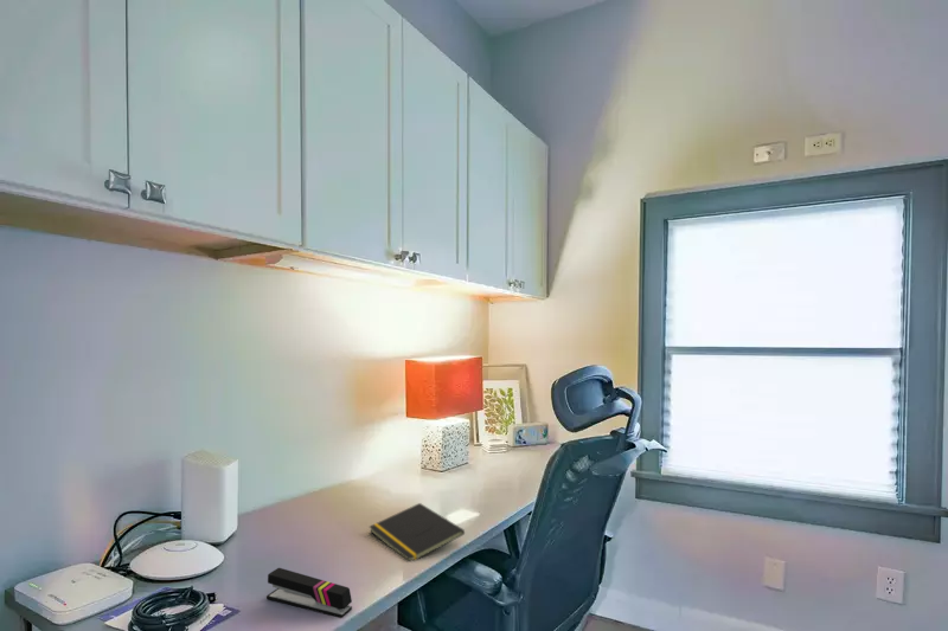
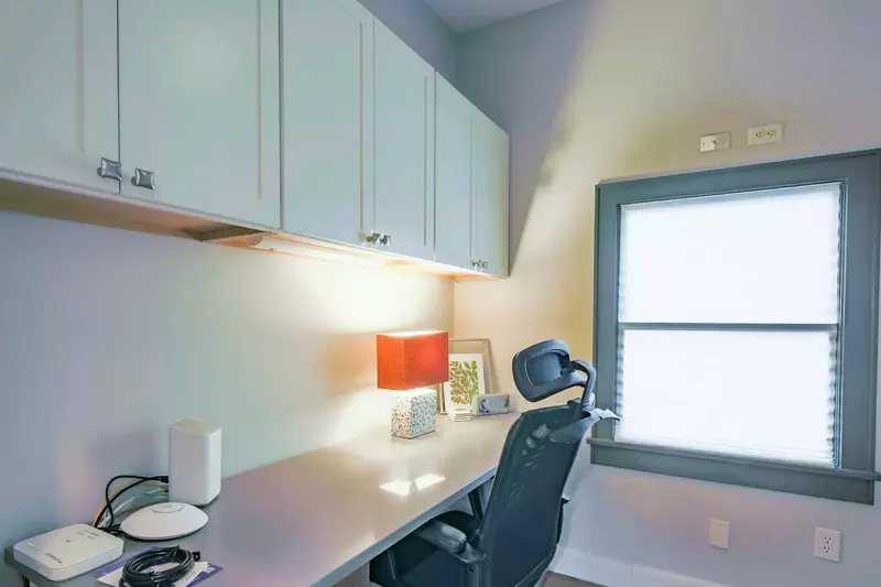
- stapler (308, 591)
- notepad (415, 529)
